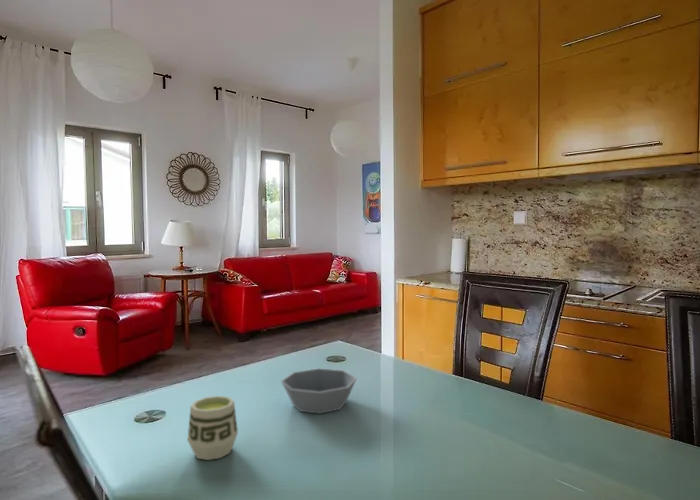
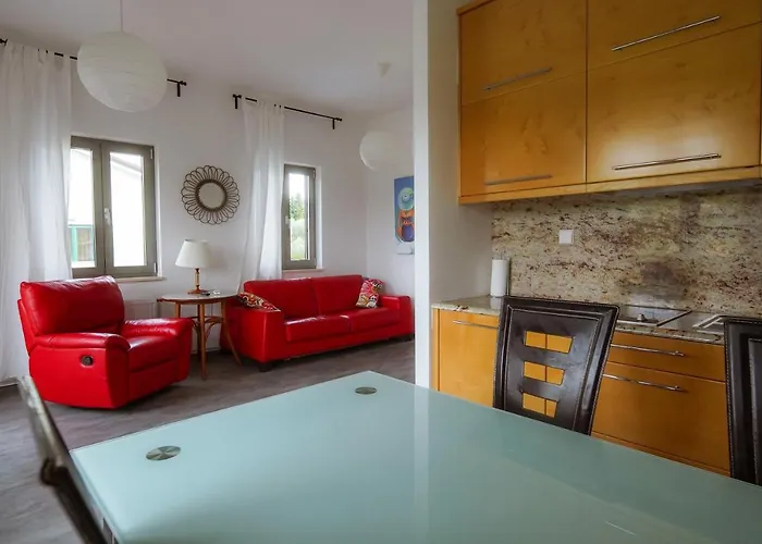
- bowl (319, 391)
- cup (213, 427)
